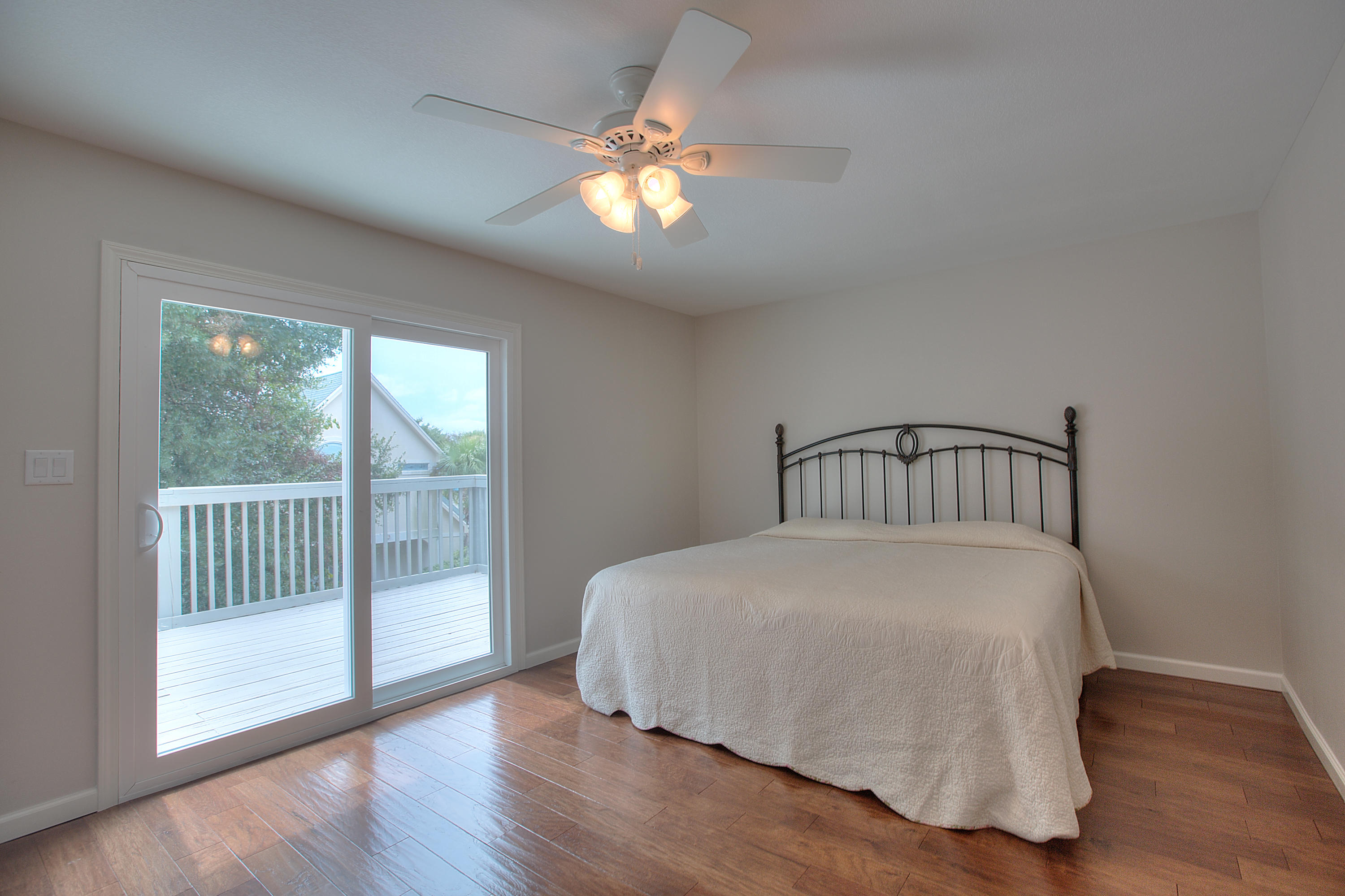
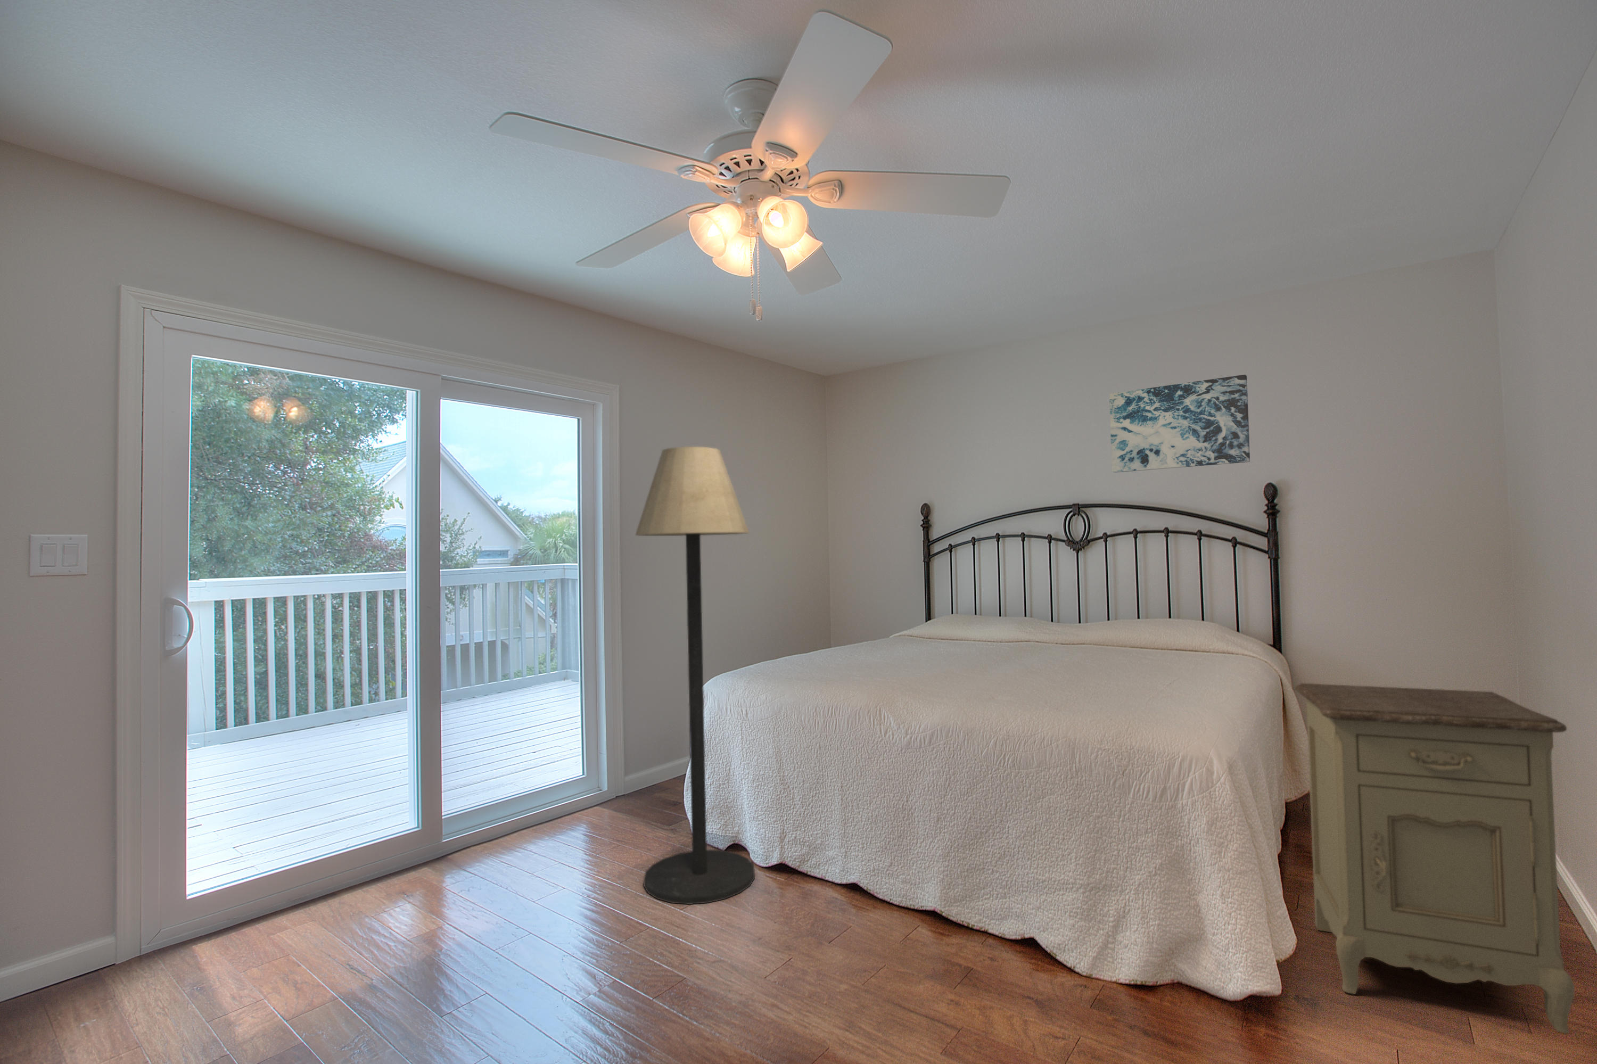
+ wall art (1175, 426)
+ floor lamp (696, 663)
+ nightstand (1424, 841)
